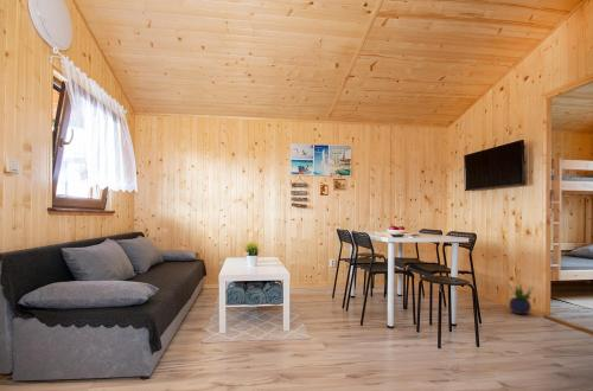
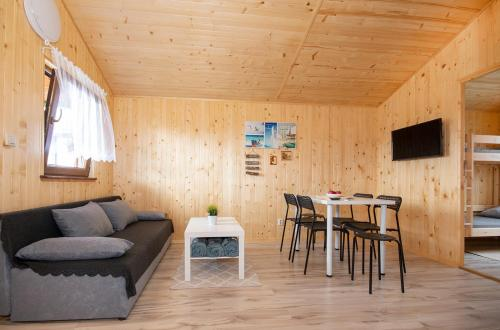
- potted plant (522, 297)
